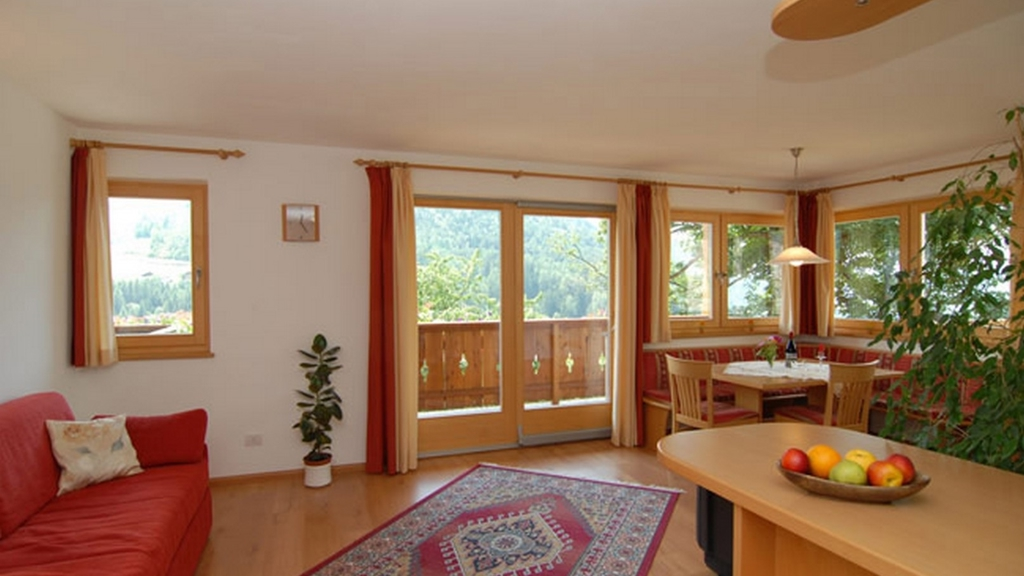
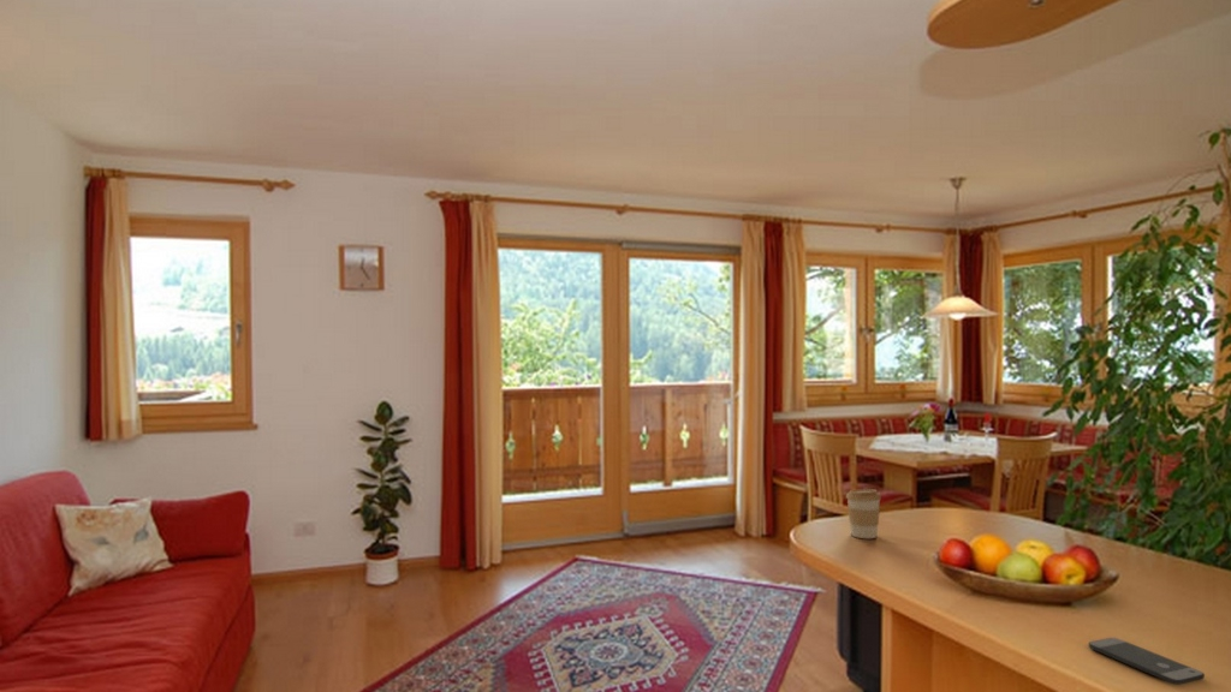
+ smartphone (1143, 660)
+ coffee cup (863, 512)
